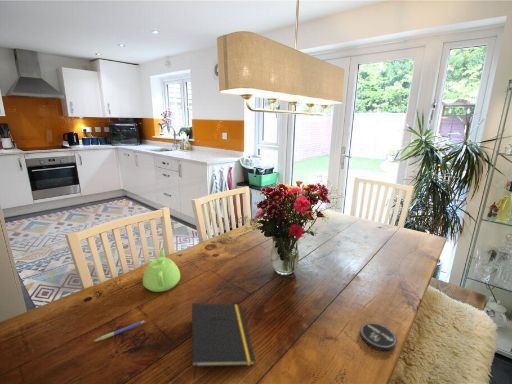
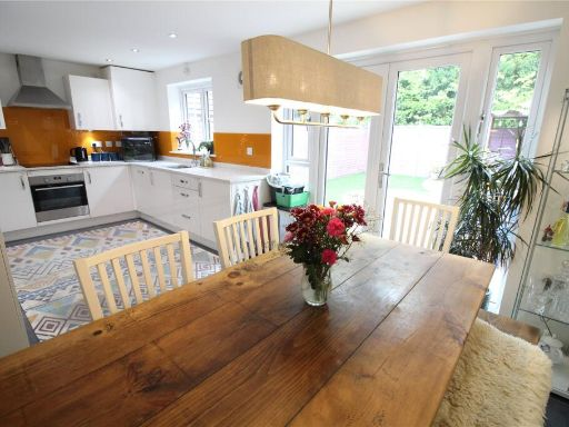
- pen (120, 330)
- coaster (377, 335)
- teapot (161, 270)
- notepad (220, 330)
